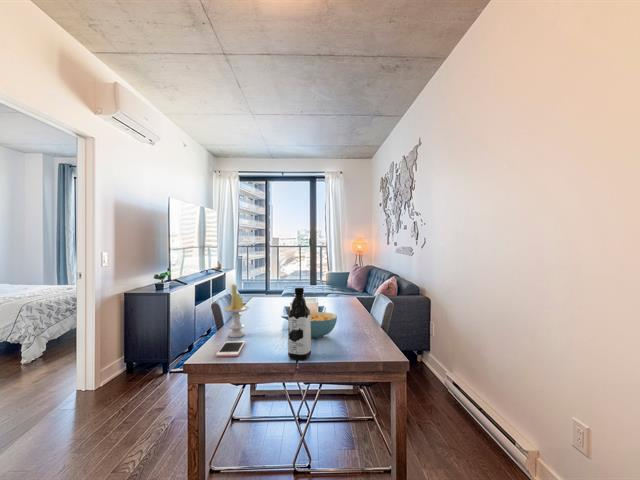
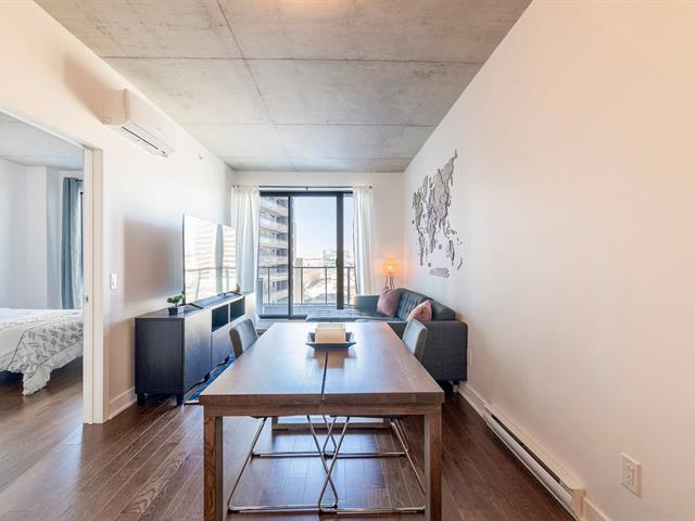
- water bottle (299, 322)
- candle (236, 309)
- cereal bowl (317, 326)
- cell phone (231, 348)
